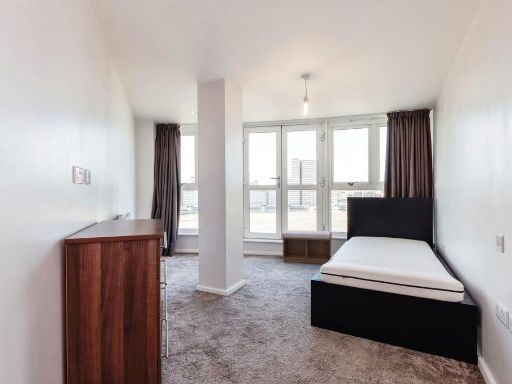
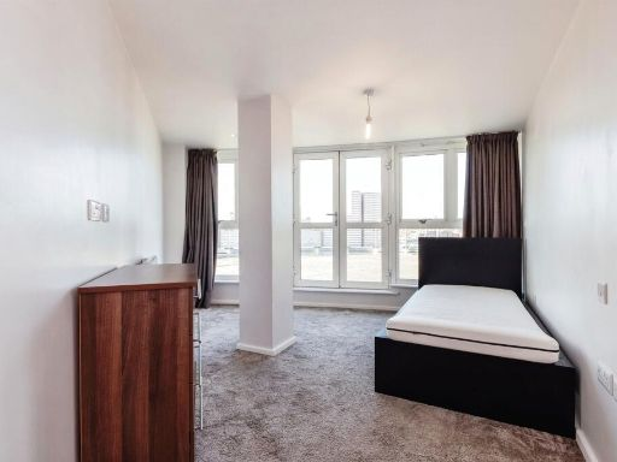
- bench (307, 246)
